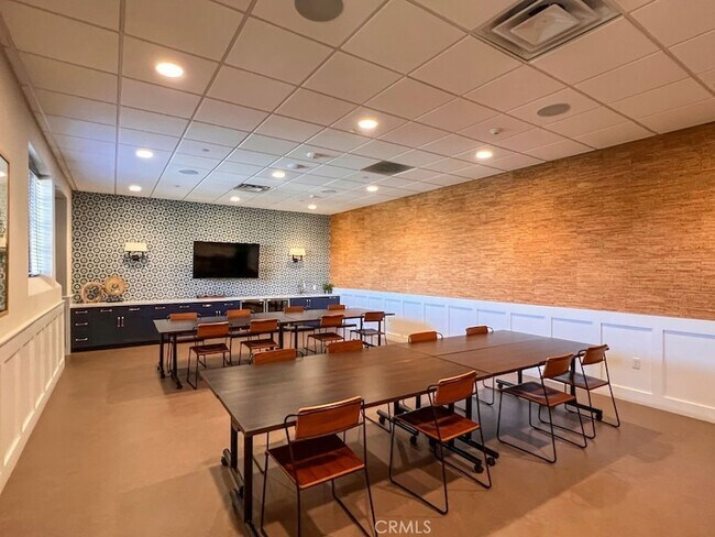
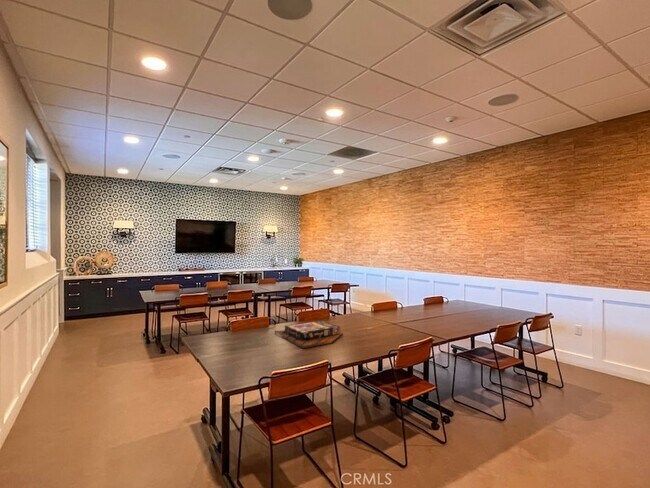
+ board game (307, 331)
